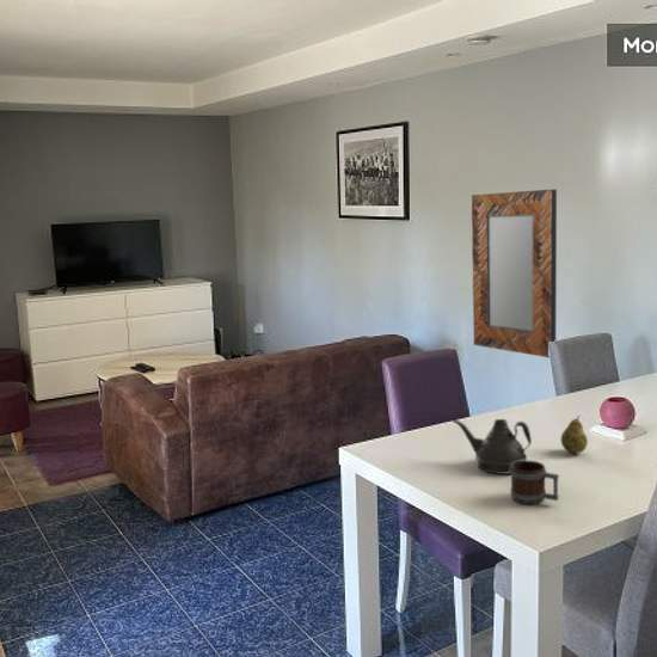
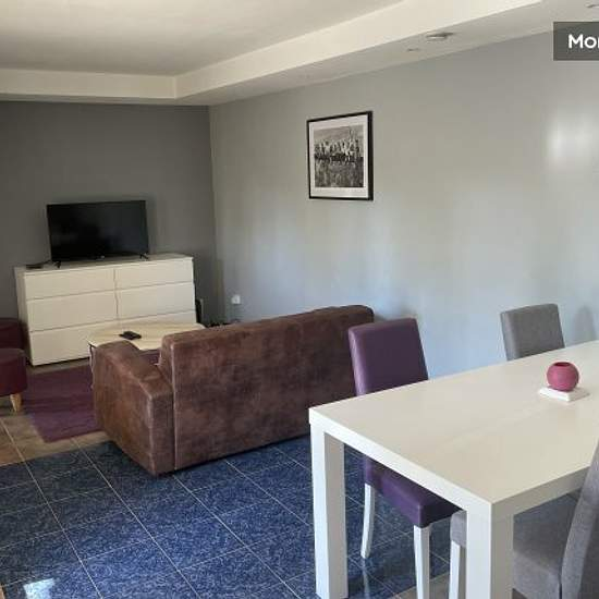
- mug (534, 483)
- teapot (491, 442)
- fruit (573, 434)
- home mirror (511, 272)
